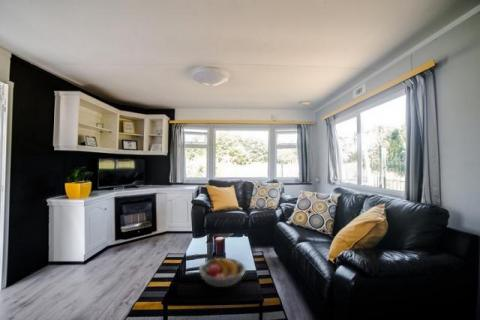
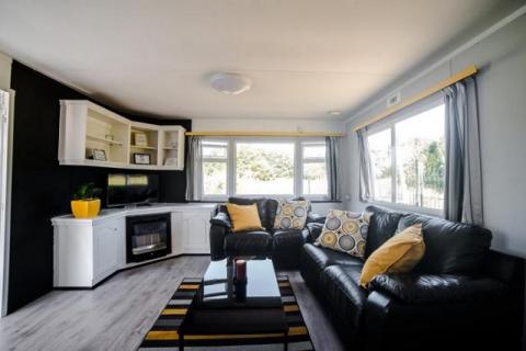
- fruit bowl (222, 272)
